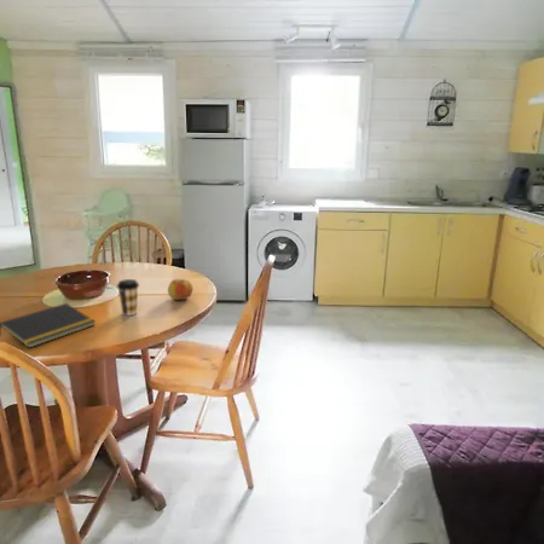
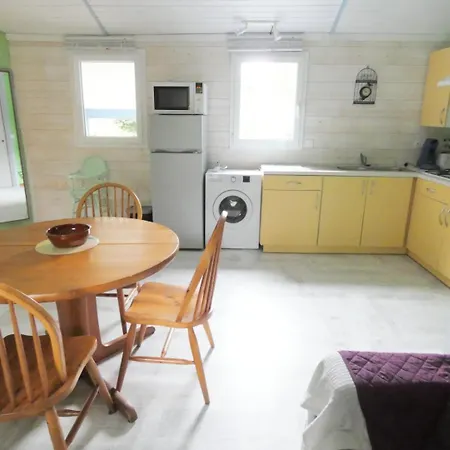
- apple (180, 289)
- notepad (48, 323)
- coffee cup (128, 297)
